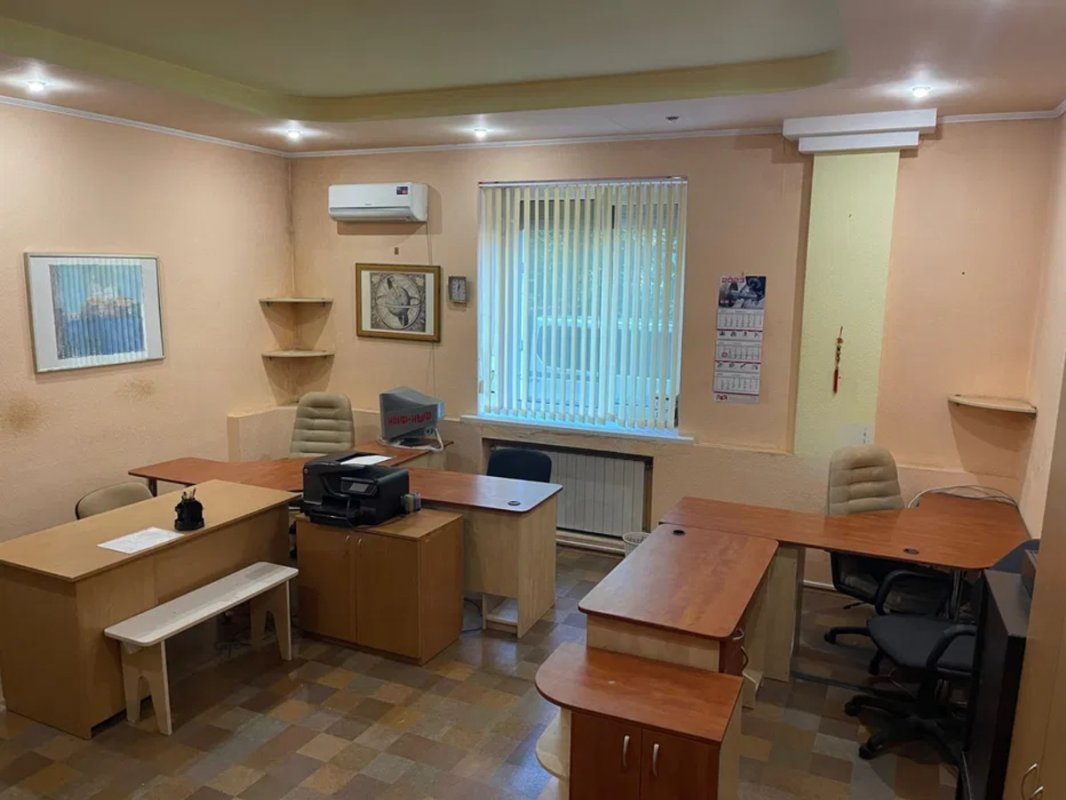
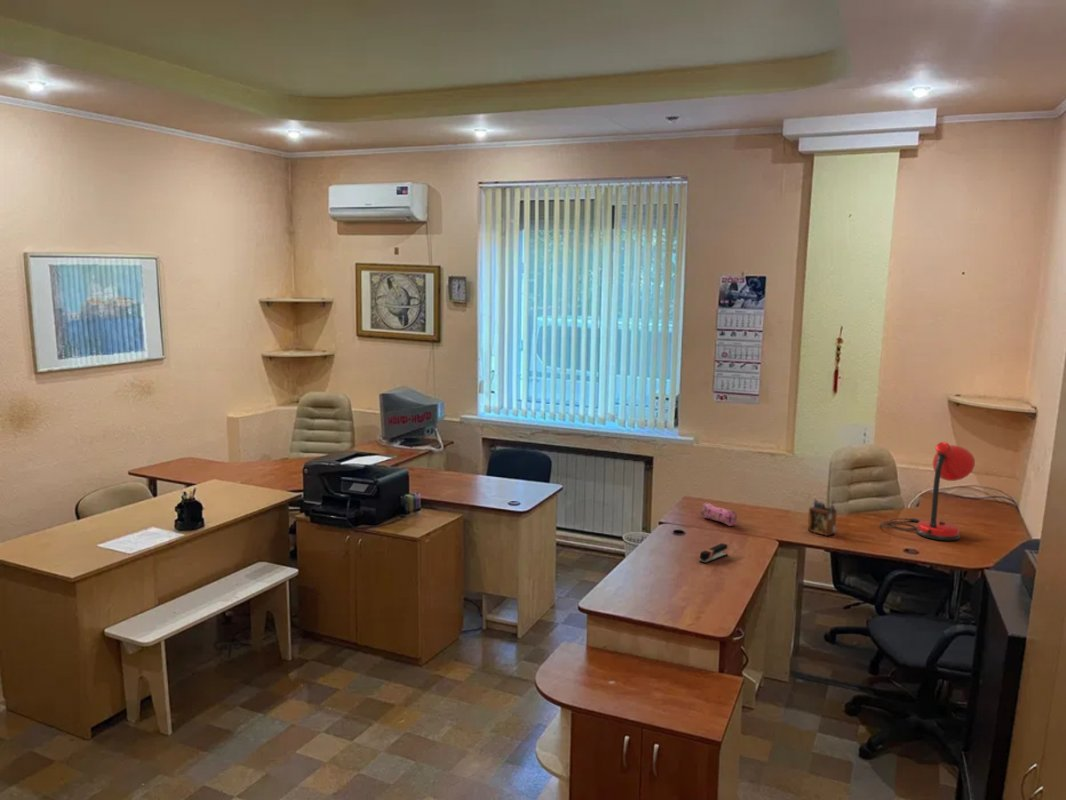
+ desk organizer (822, 516)
+ stapler (713, 552)
+ desk lamp (933, 486)
+ pencil case (718, 513)
